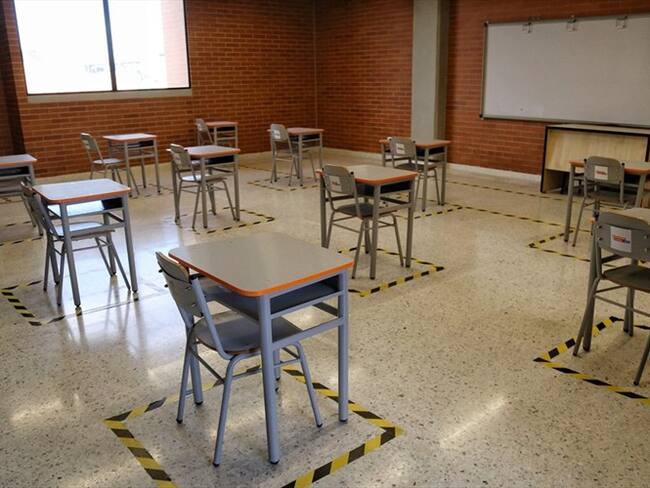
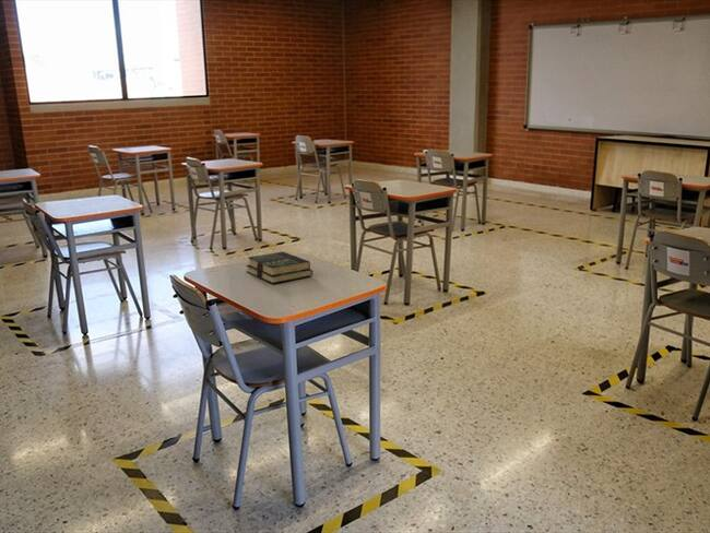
+ book (279, 265)
